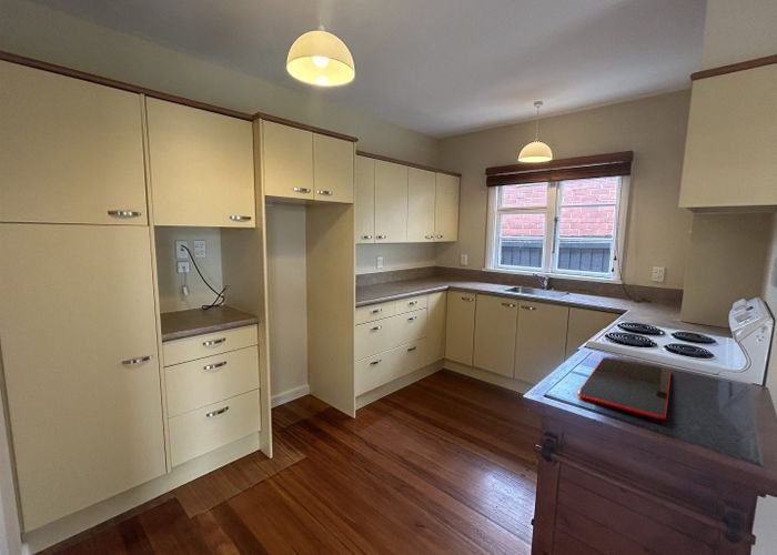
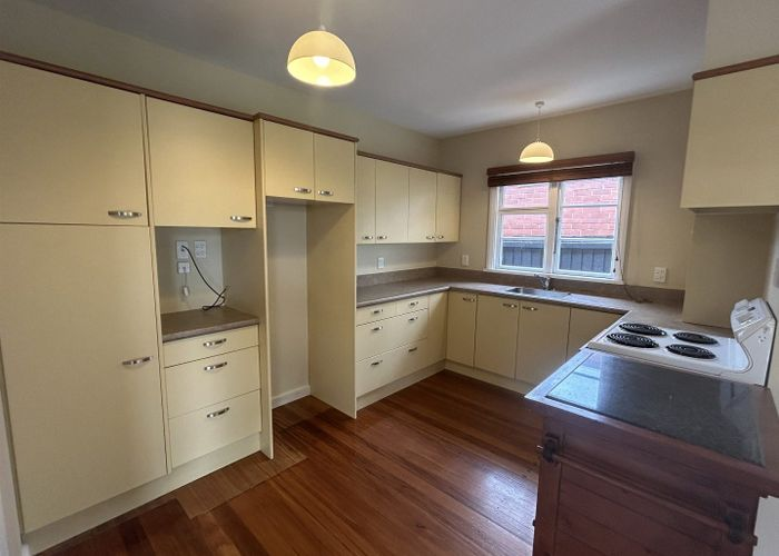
- cutting board (627, 382)
